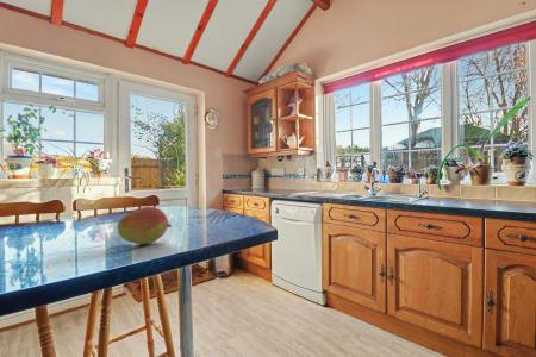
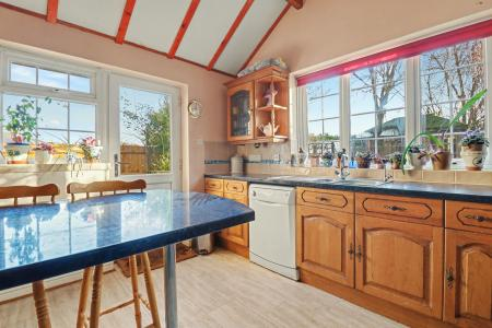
- fruit (145, 225)
